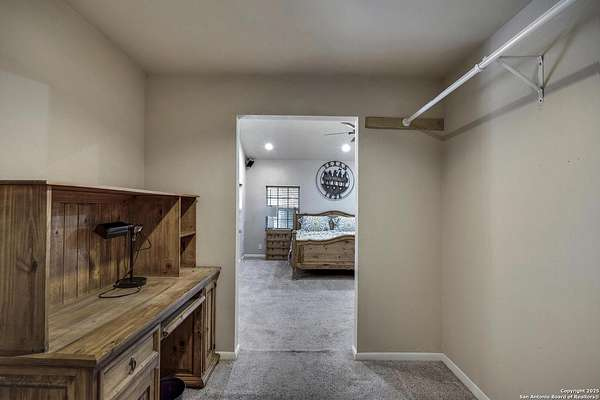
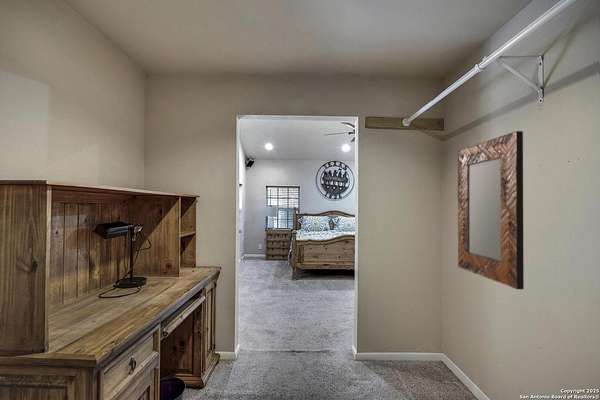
+ home mirror (485, 209)
